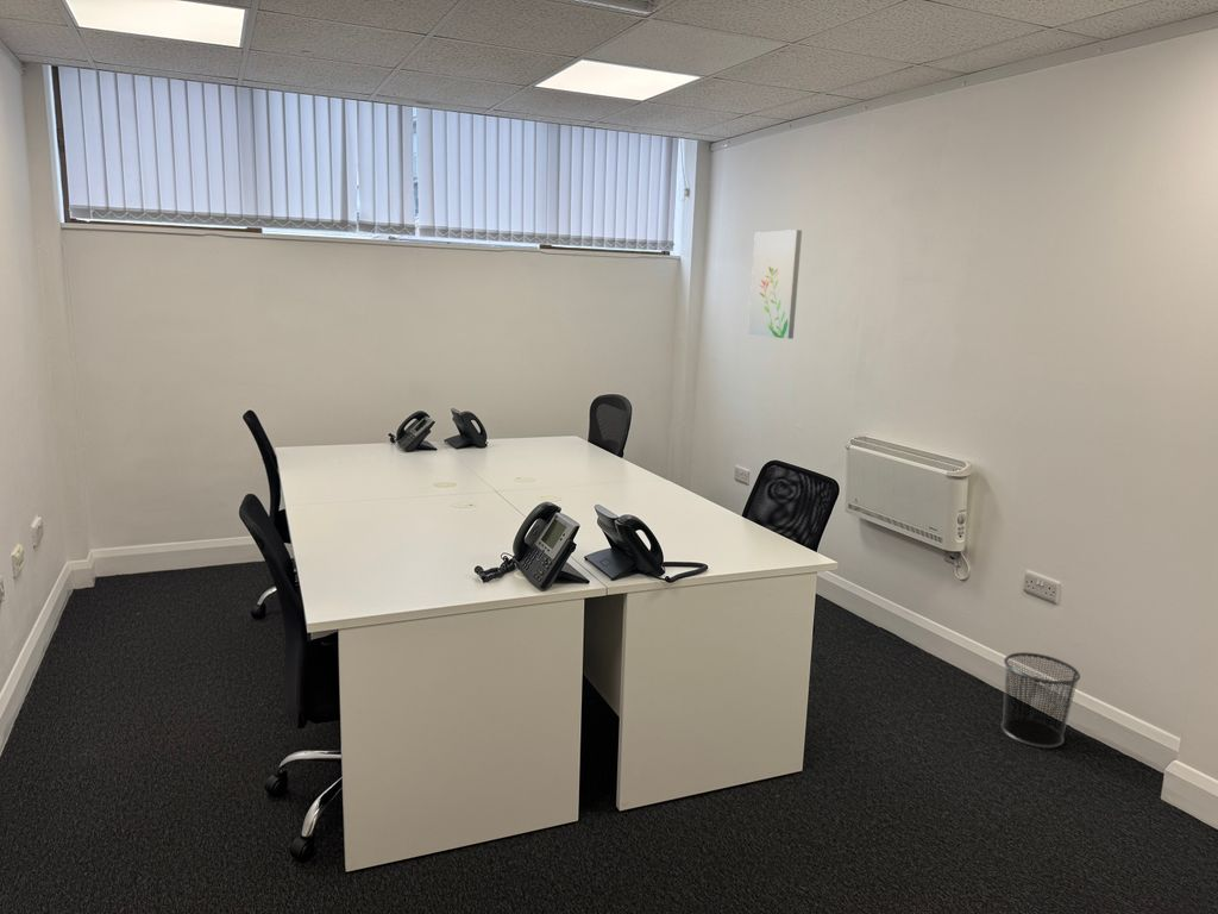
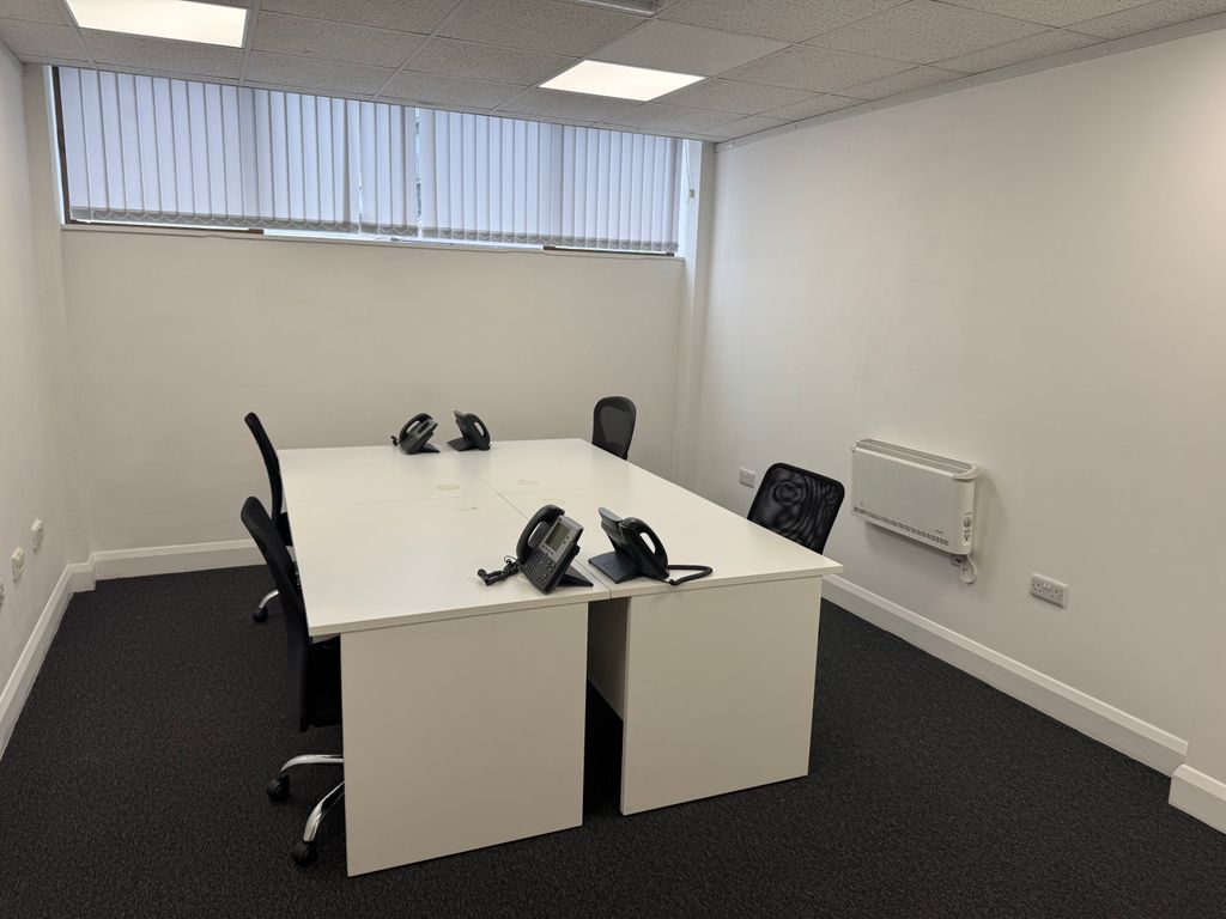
- waste bin (1037, 700)
- wall art (773, 284)
